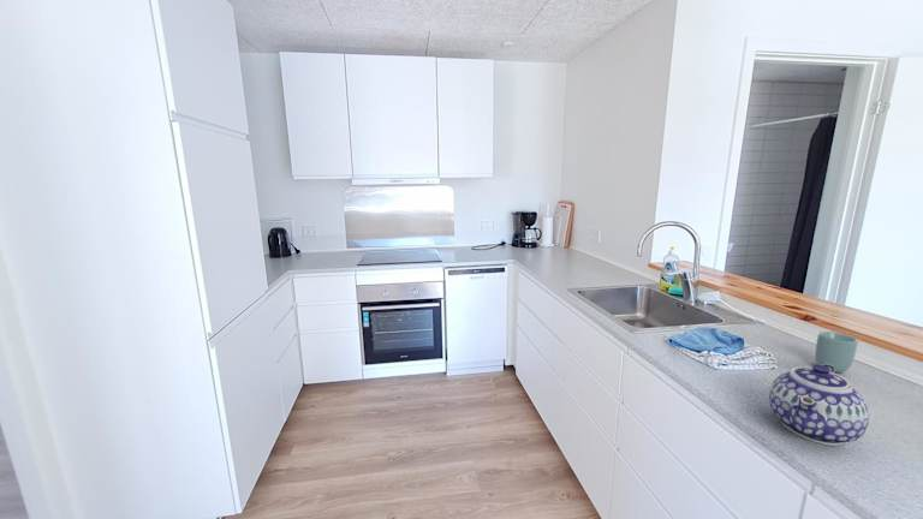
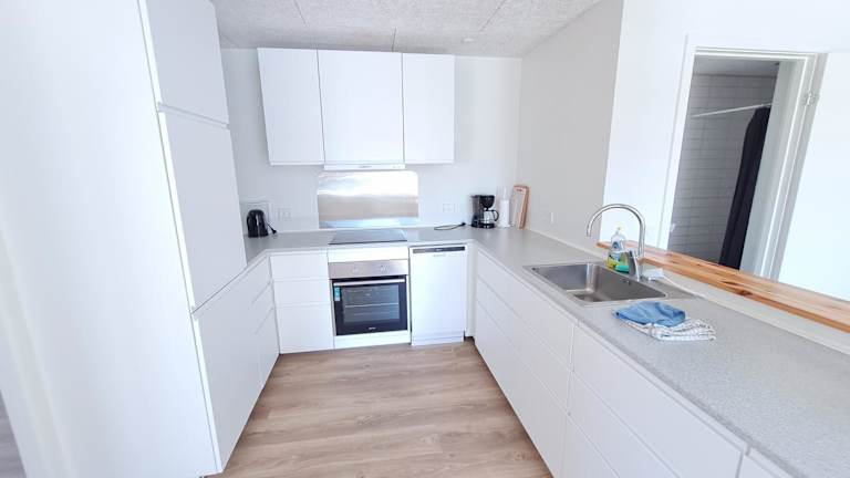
- teapot (816, 398)
- cup (834, 352)
